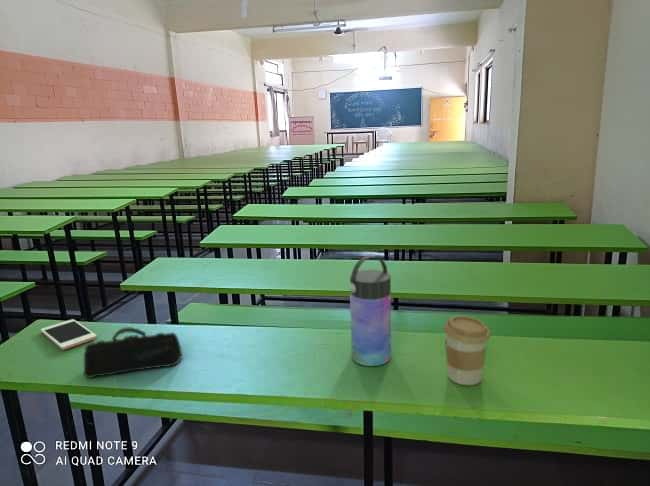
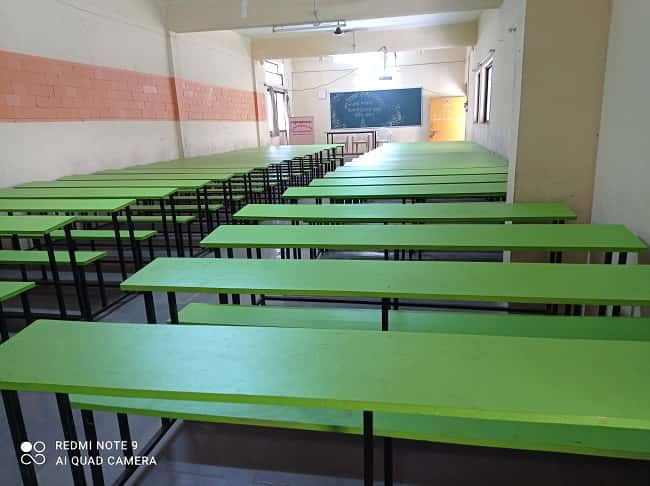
- cell phone (68, 333)
- coffee cup (465, 349)
- water bottle (370, 307)
- pencil case (132, 346)
